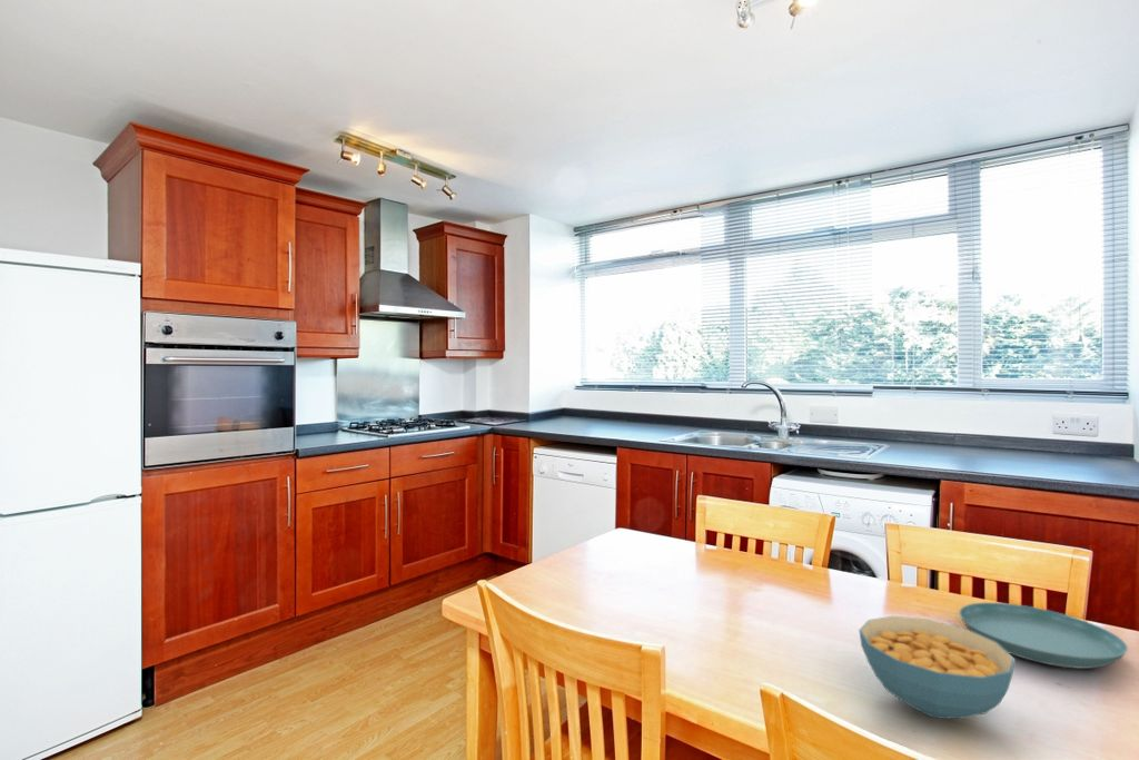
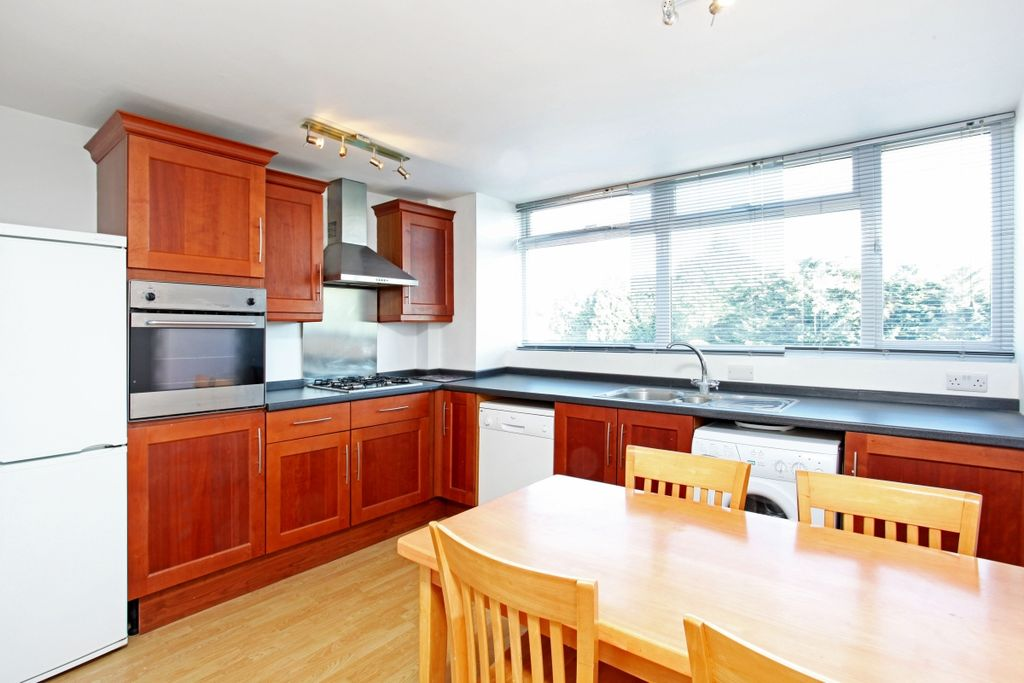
- saucer (1037, 634)
- cereal bowl (932, 674)
